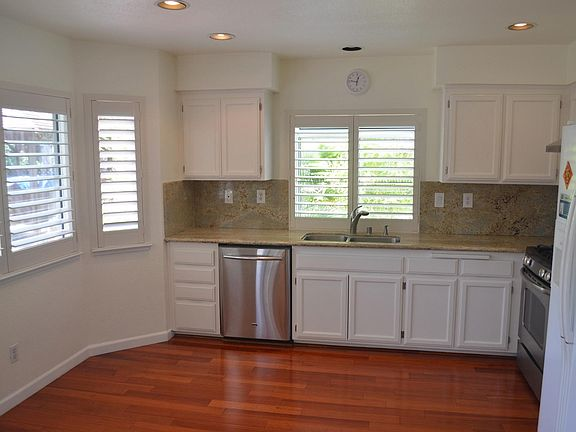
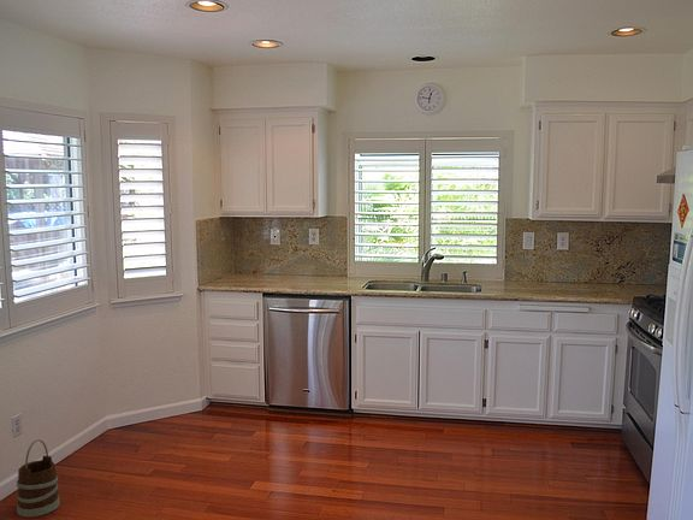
+ wooden bucket (36, 473)
